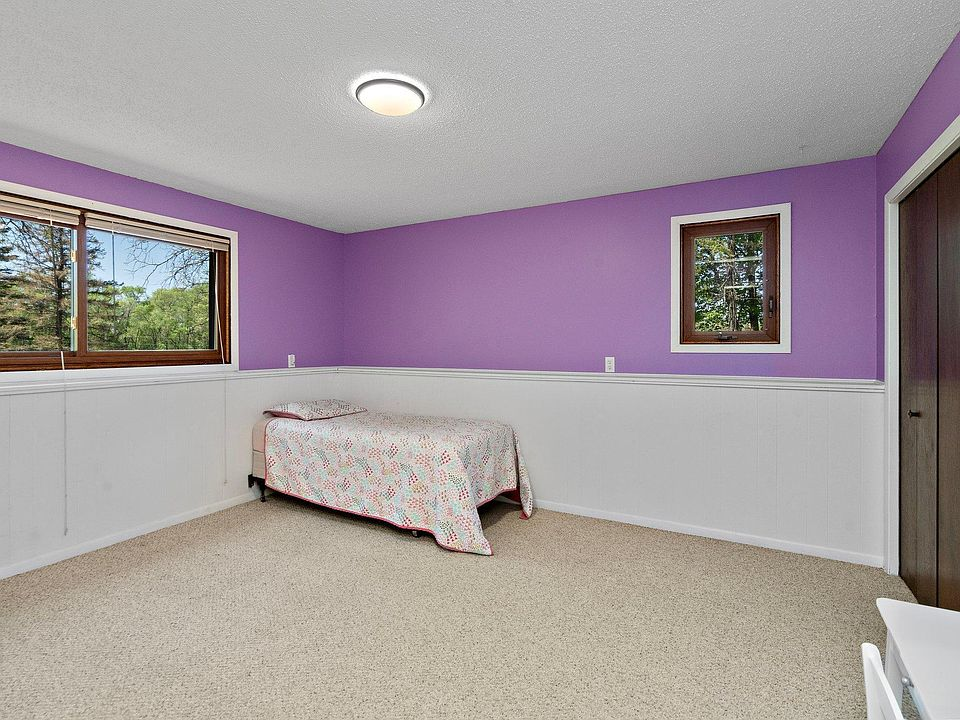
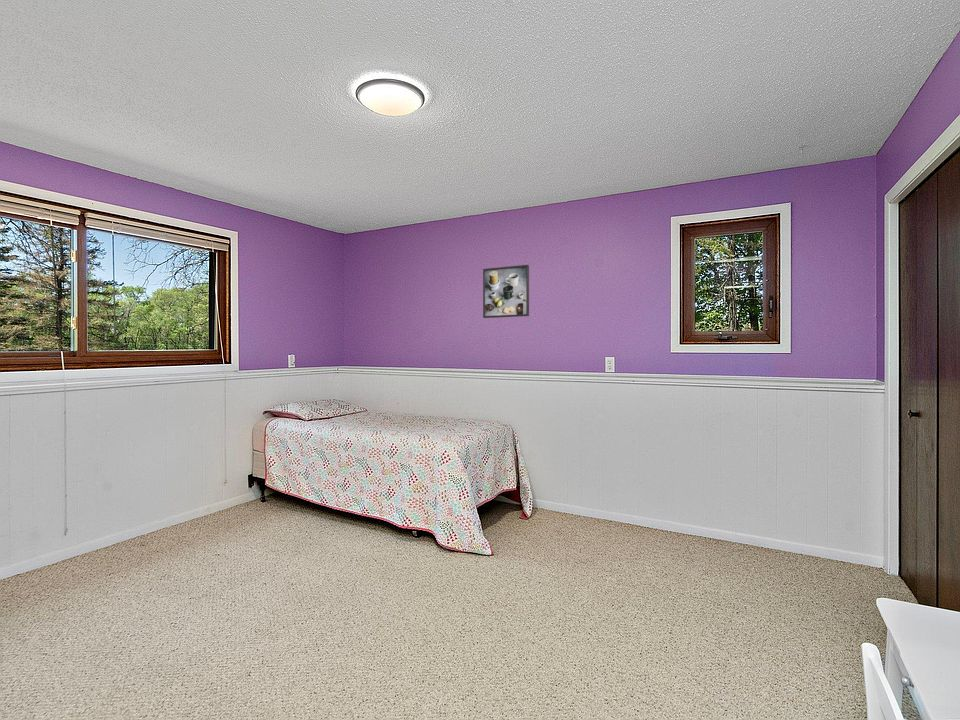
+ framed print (505, 292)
